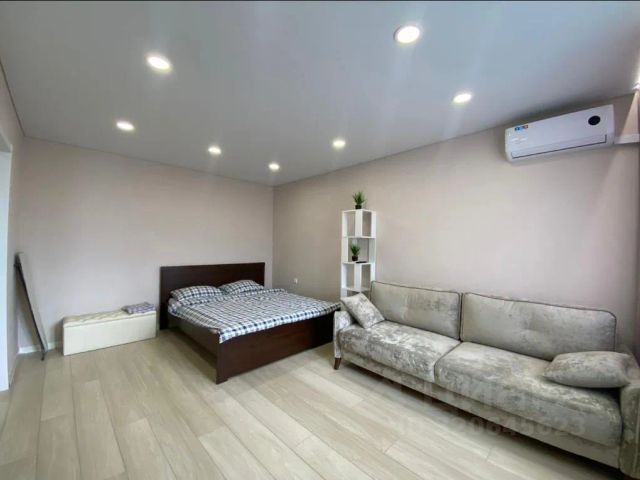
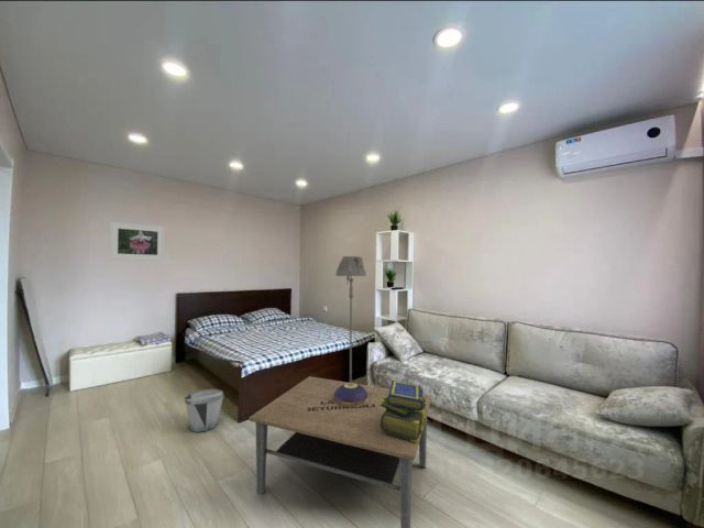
+ bucket (204, 407)
+ floor lamp (350, 324)
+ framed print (138, 242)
+ decorative bowl (351, 391)
+ stack of books (403, 407)
+ coffee table (346, 441)
